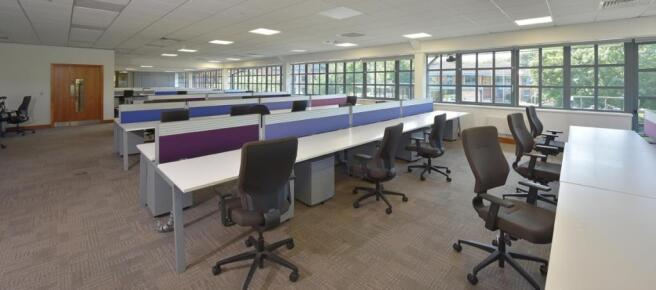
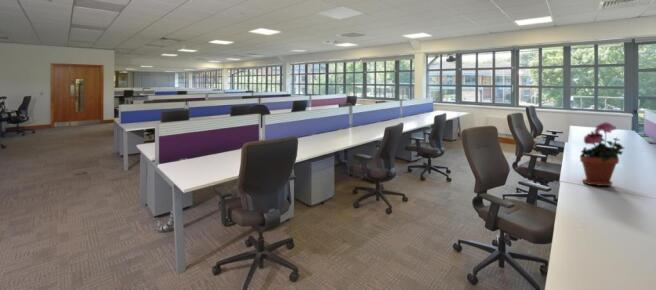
+ potted plant (599, 153)
